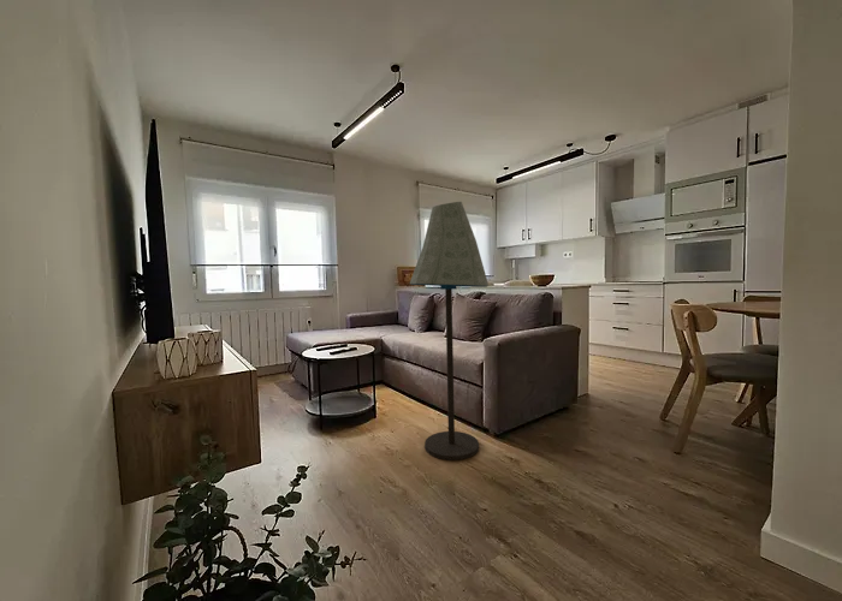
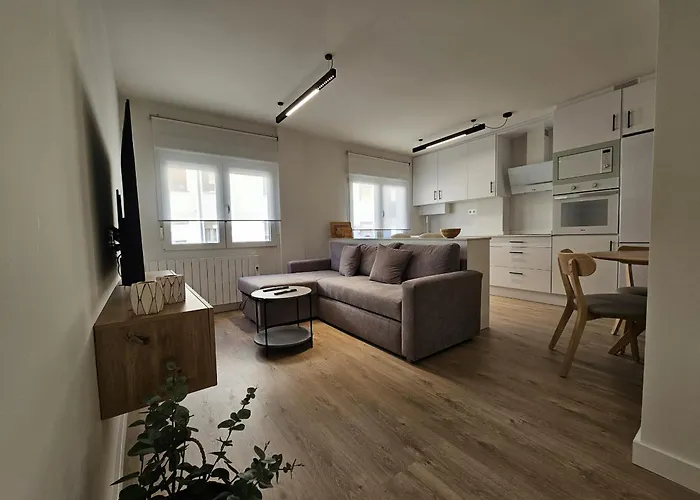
- floor lamp (449, 327)
